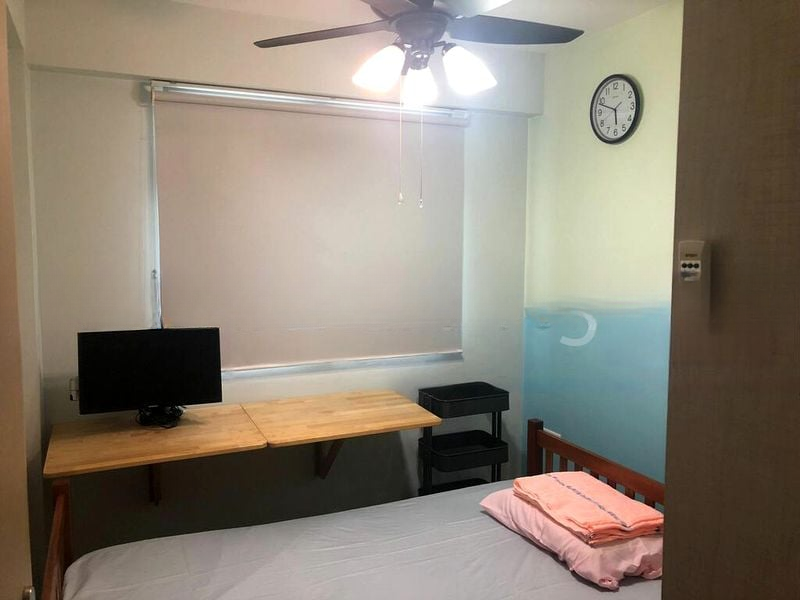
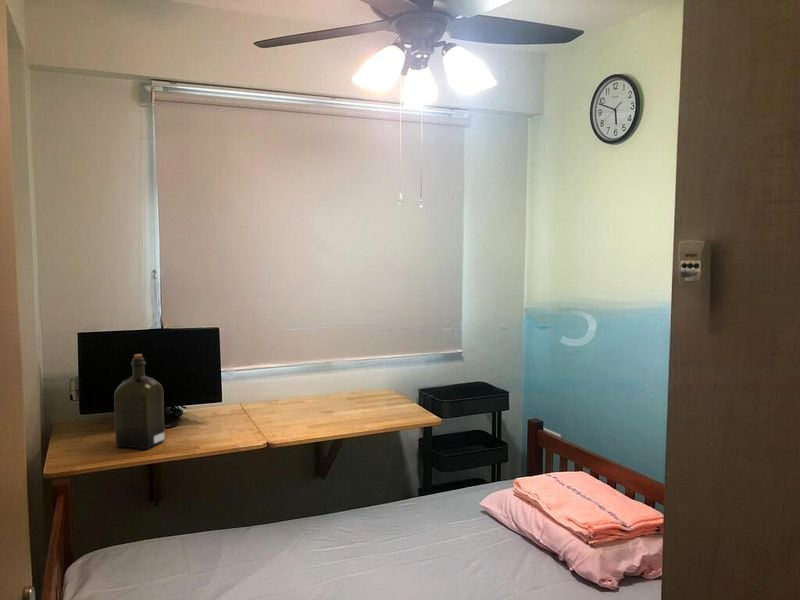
+ liquor (139, 399)
